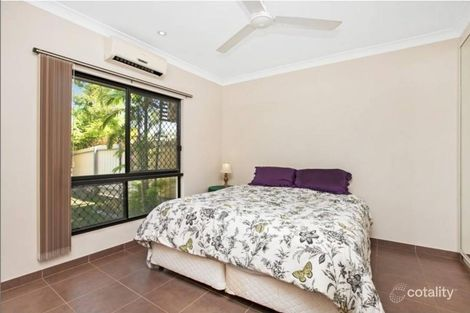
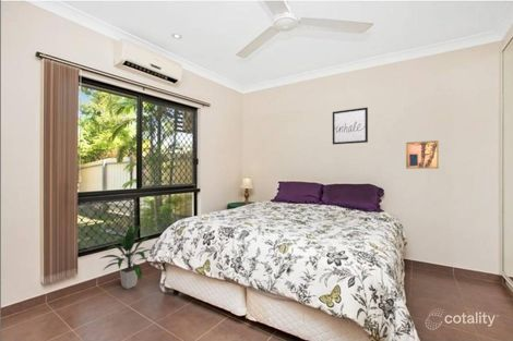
+ wall art (349, 126)
+ indoor plant (129, 255)
+ wall art (421, 155)
